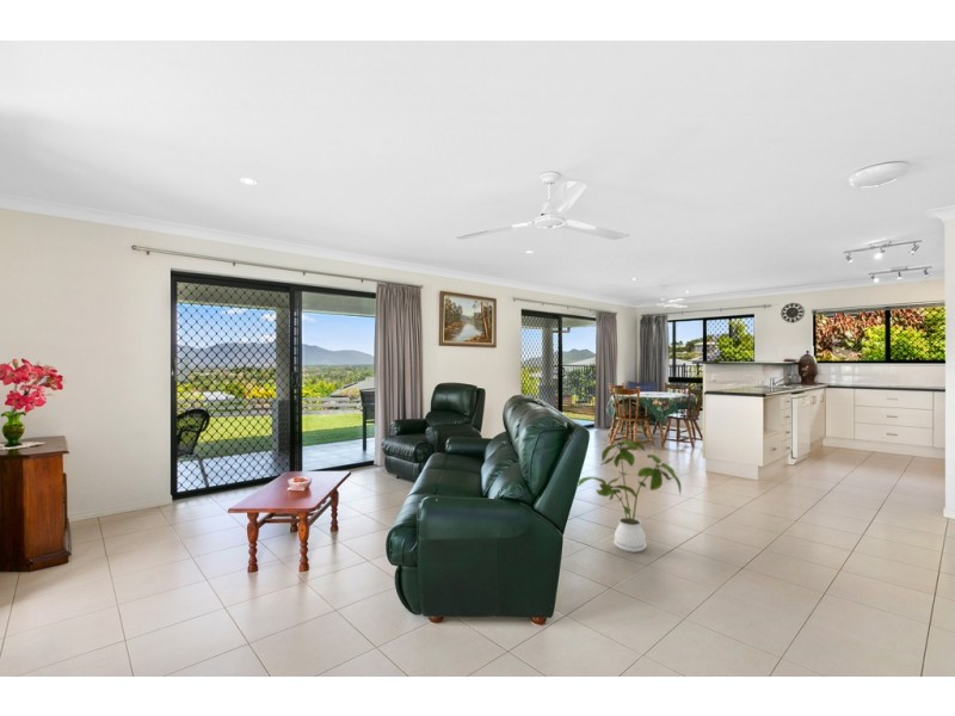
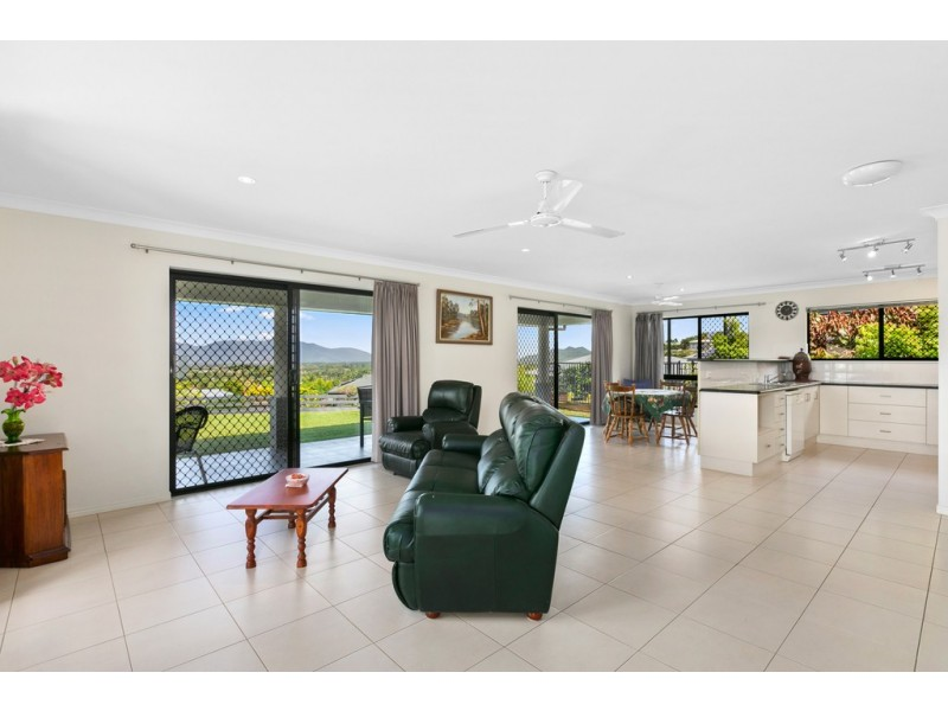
- house plant (622, 488)
